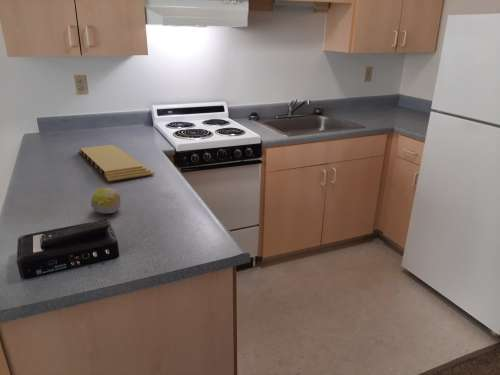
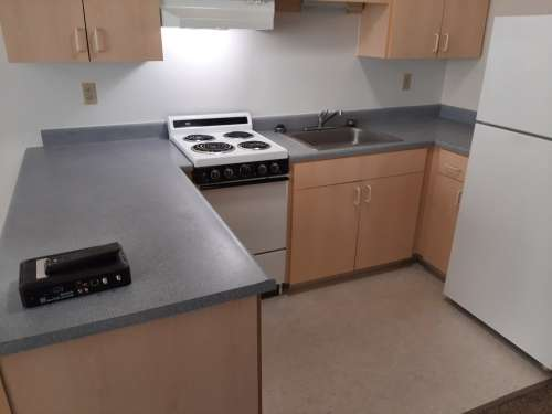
- fruit (105, 200)
- cutting board (113, 159)
